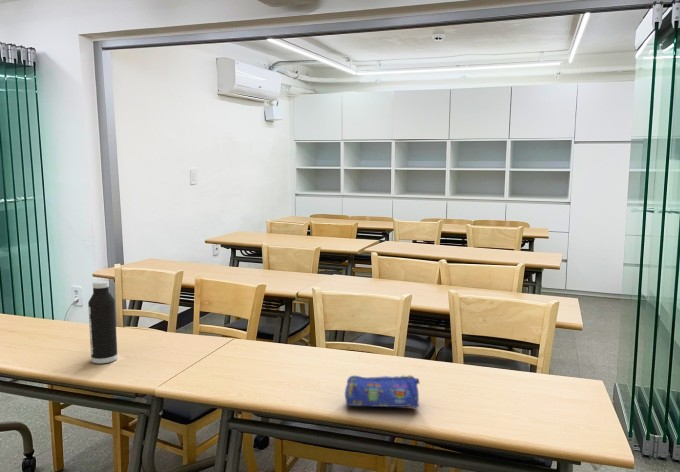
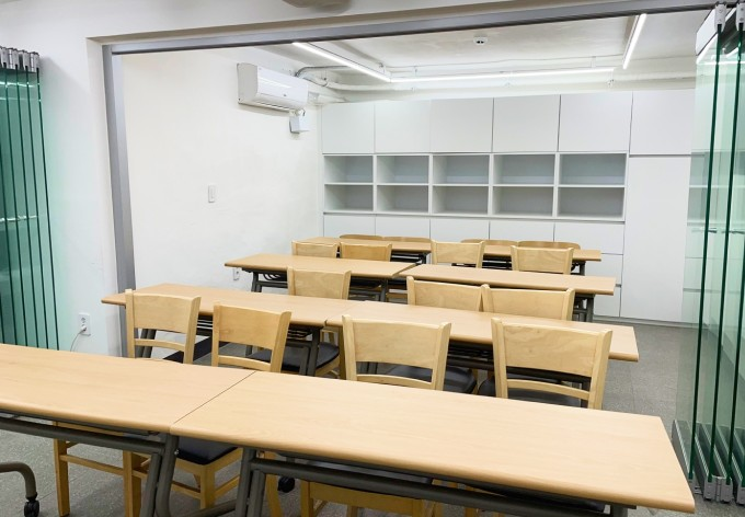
- water bottle (102, 321)
- pencil case (382, 390)
